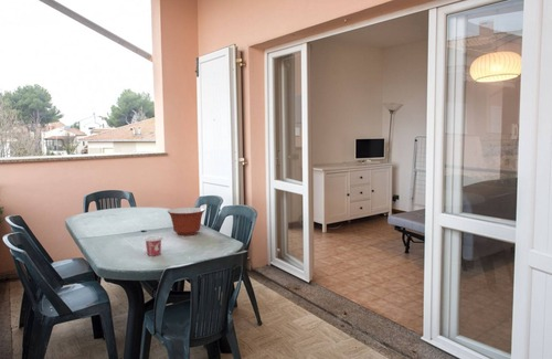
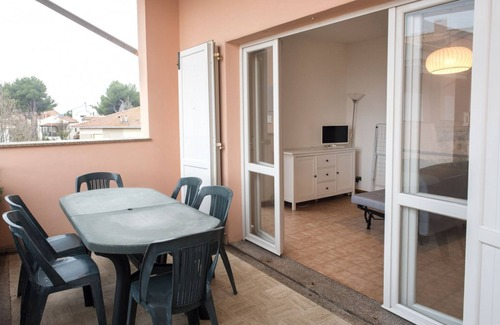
- cup (153, 245)
- mixing bowl (187, 221)
